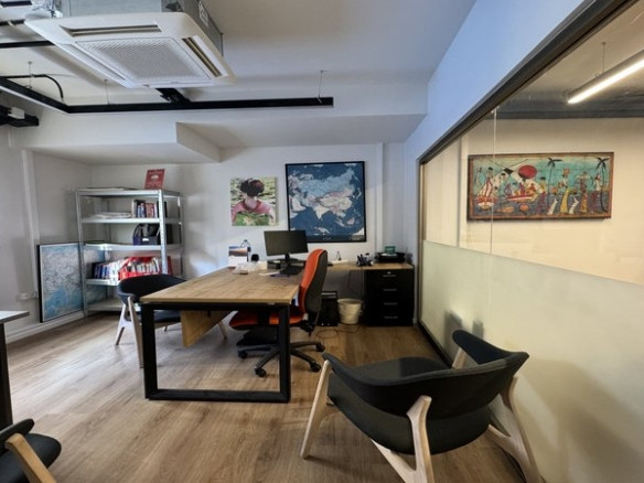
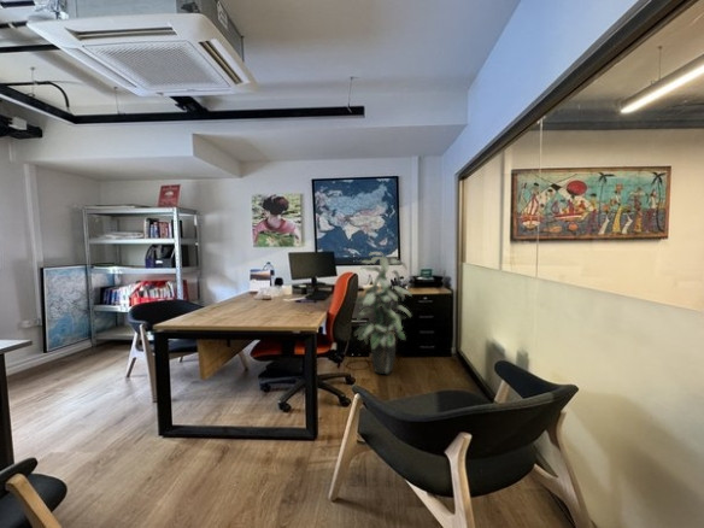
+ indoor plant (380, 311)
